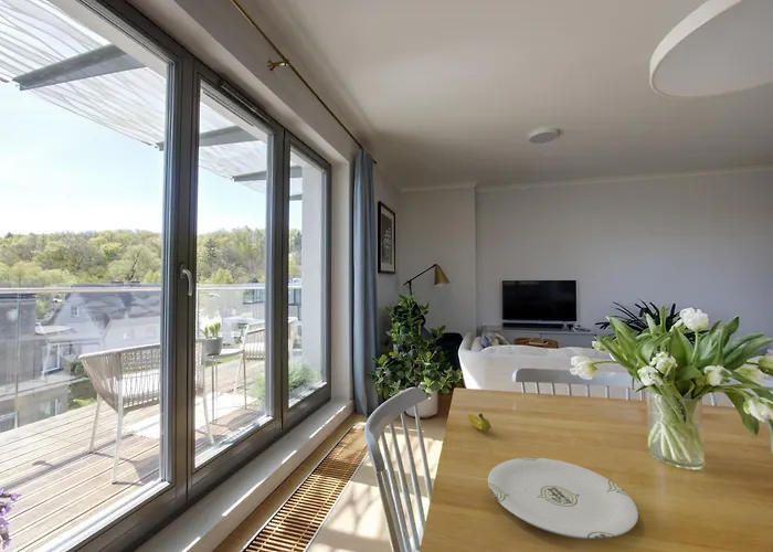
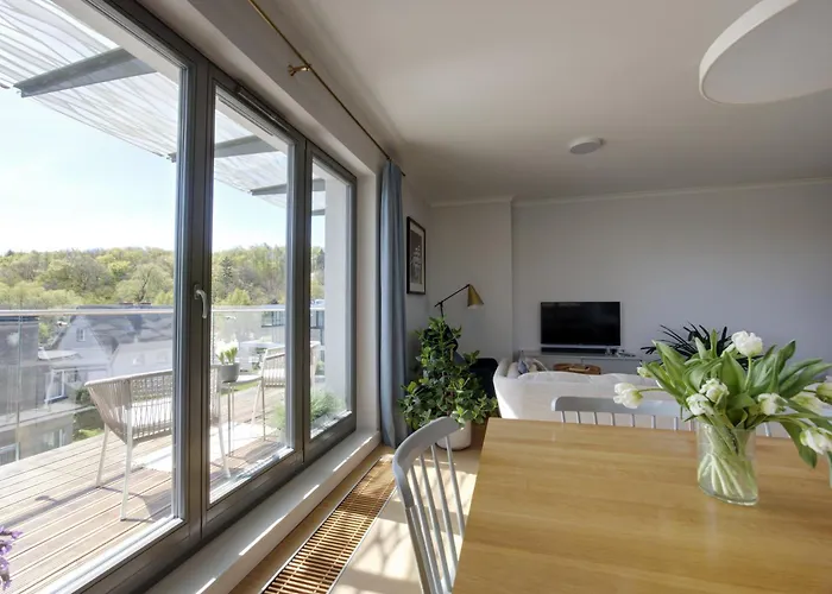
- plate (557, 495)
- fruit (477, 420)
